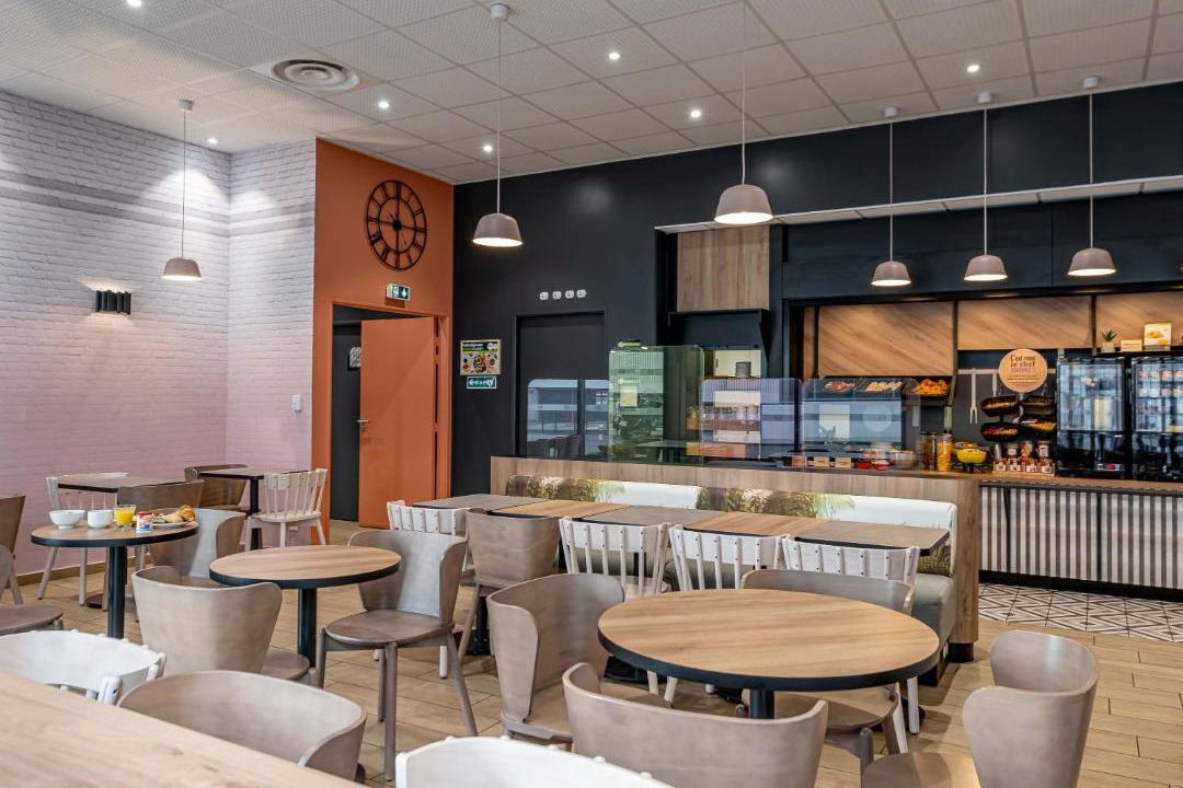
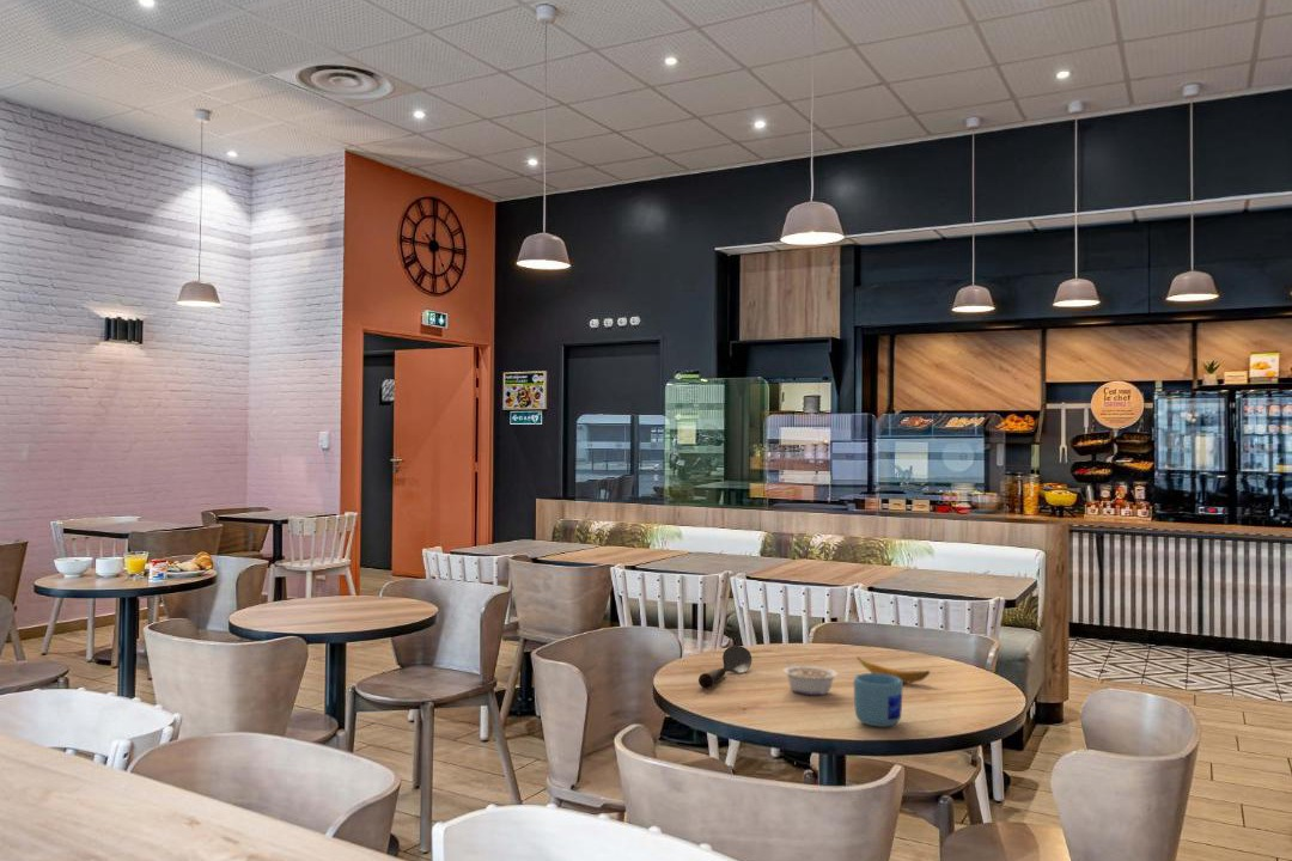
+ legume (807, 678)
+ spoon (726, 665)
+ banana (892, 670)
+ mug (882, 698)
